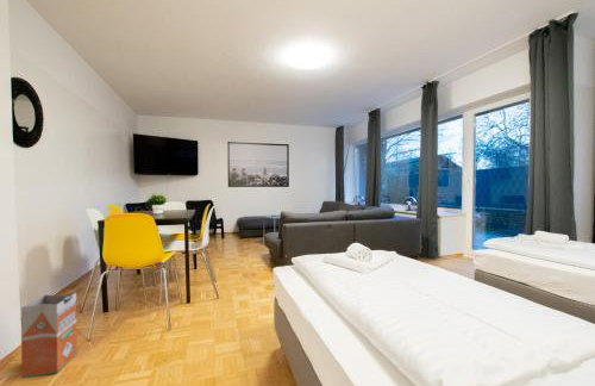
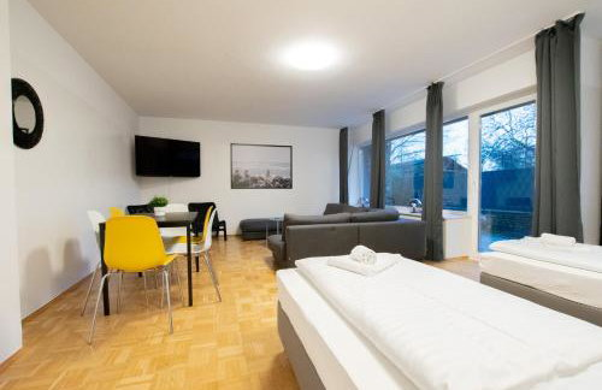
- waste bin (54, 330)
